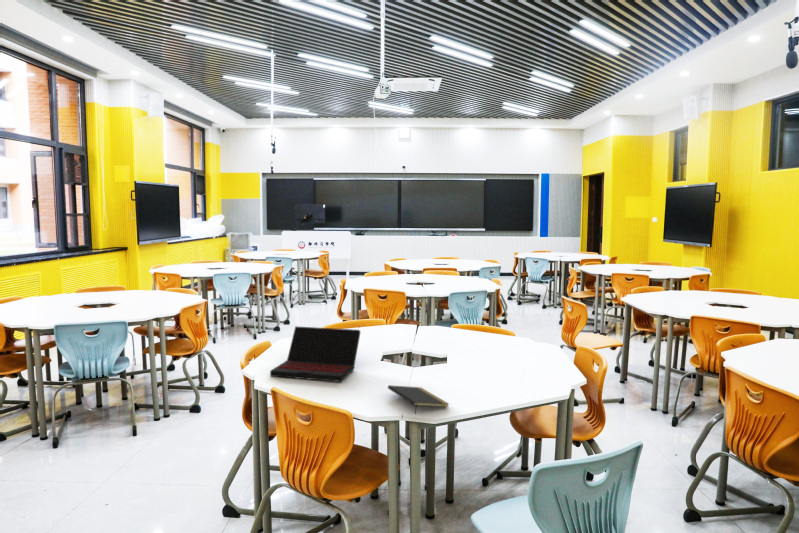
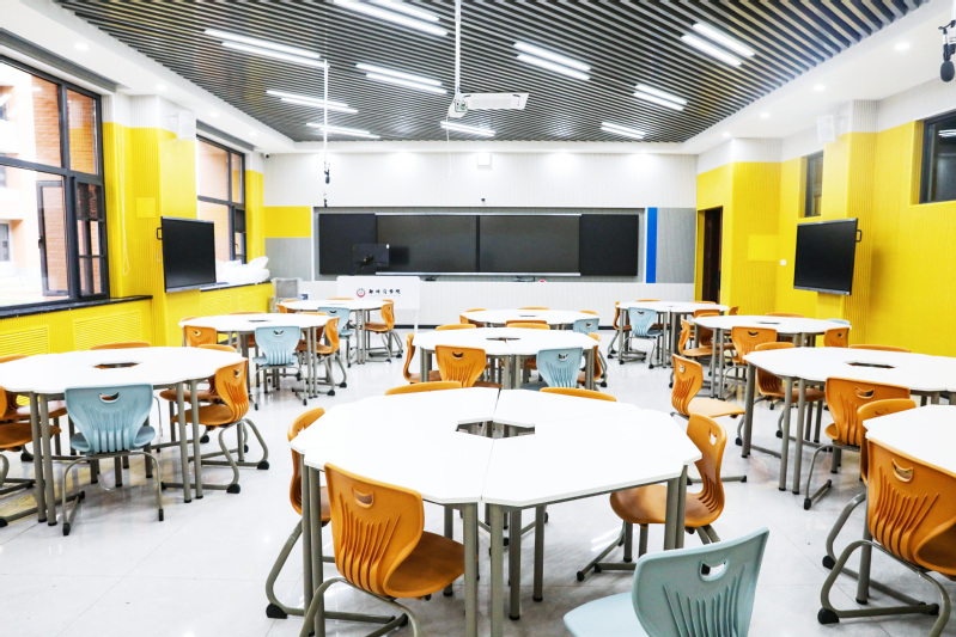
- notepad (417, 395)
- laptop (317, 351)
